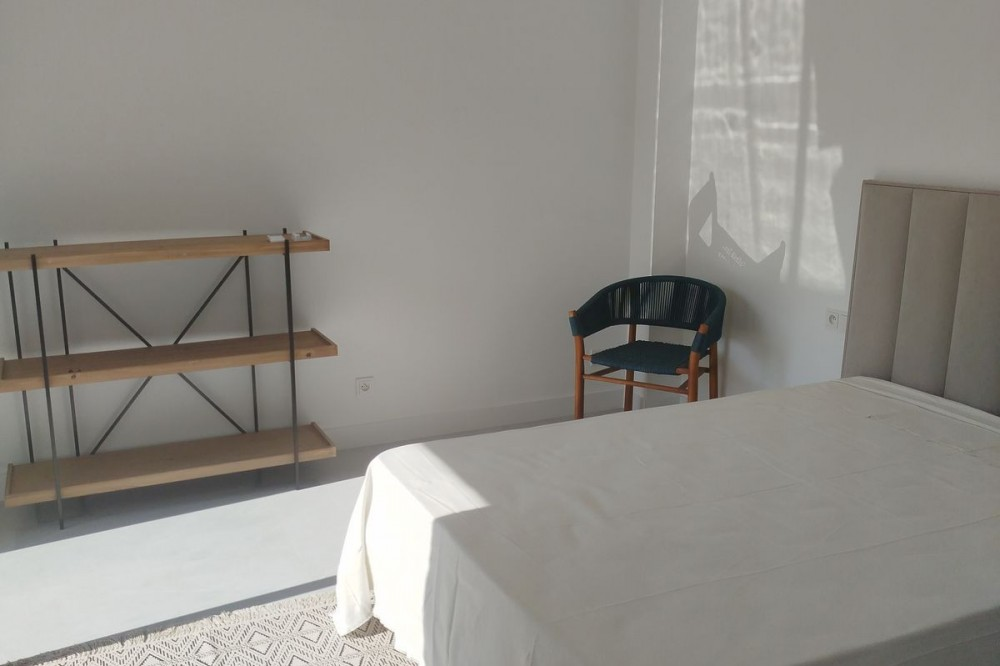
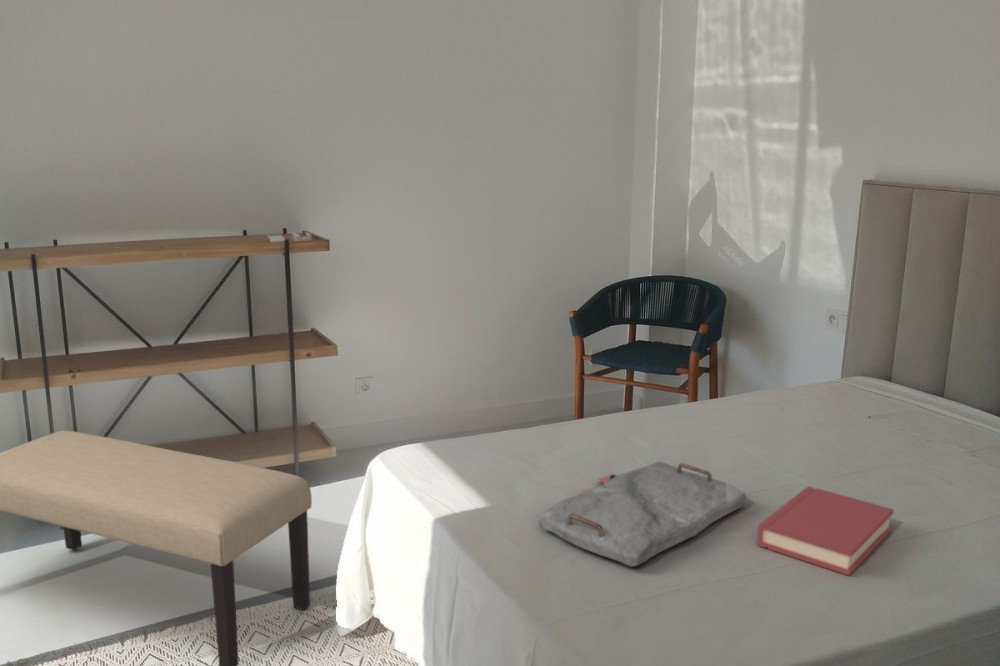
+ bench (136, 534)
+ serving tray (634, 500)
+ hardback book (826, 526)
